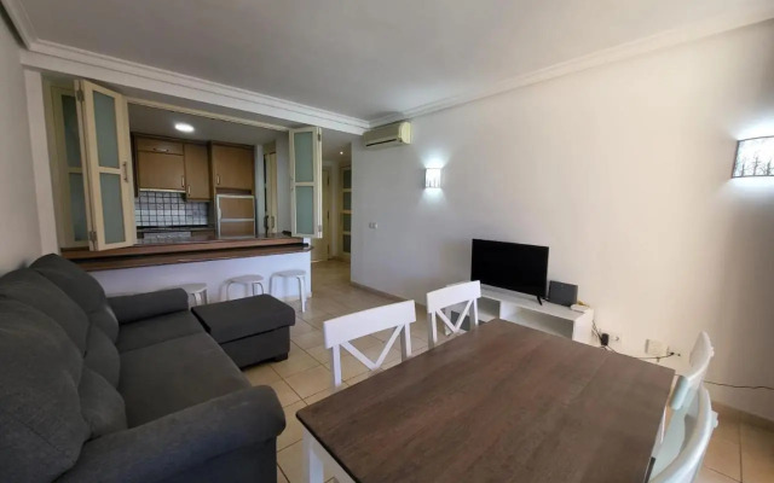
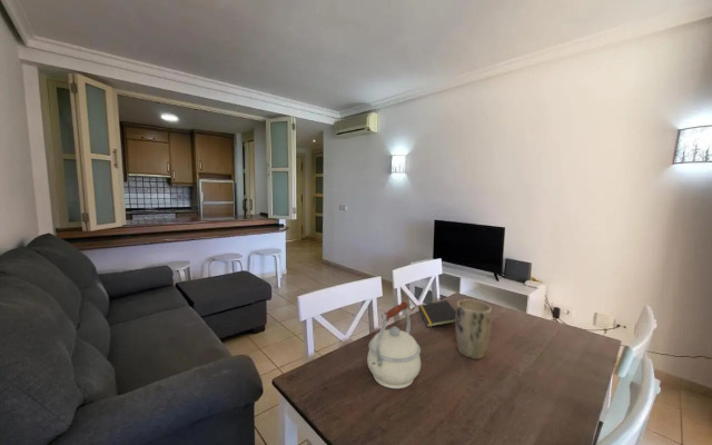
+ plant pot (472, 328)
+ kettle (392, 343)
+ notepad (437, 313)
